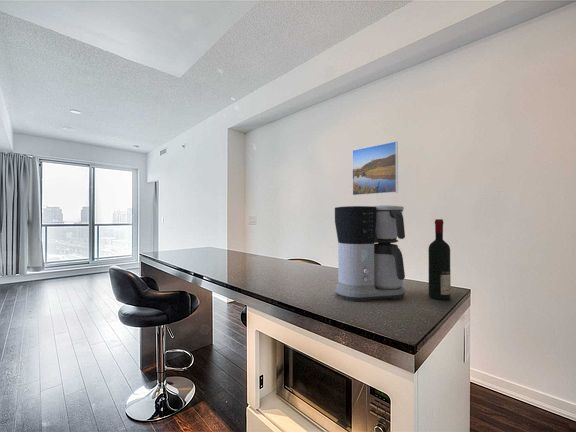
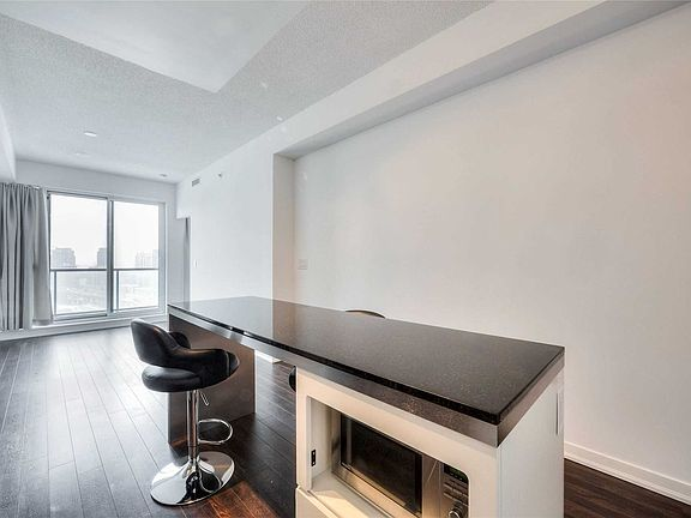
- coffee maker (372, 250)
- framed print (373, 170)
- alcohol (439, 258)
